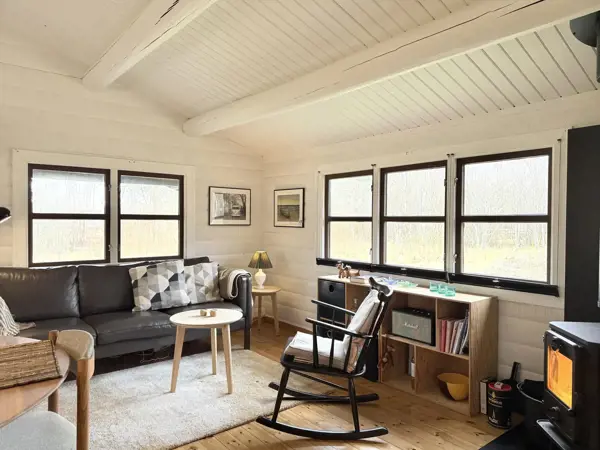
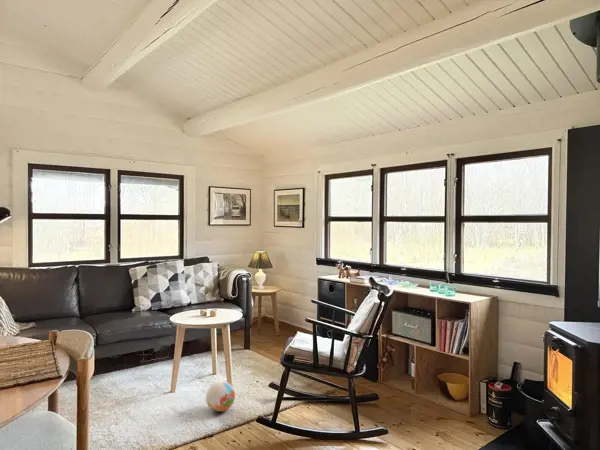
+ ball (220, 396)
